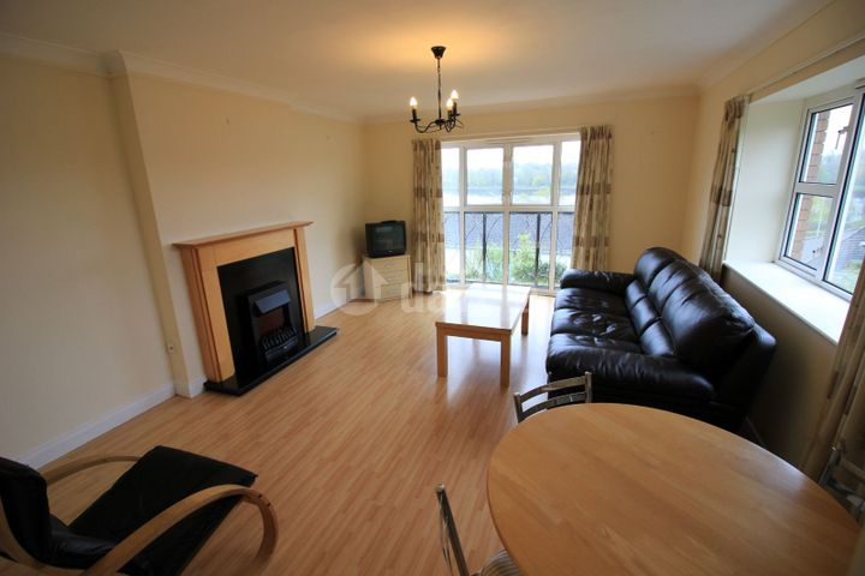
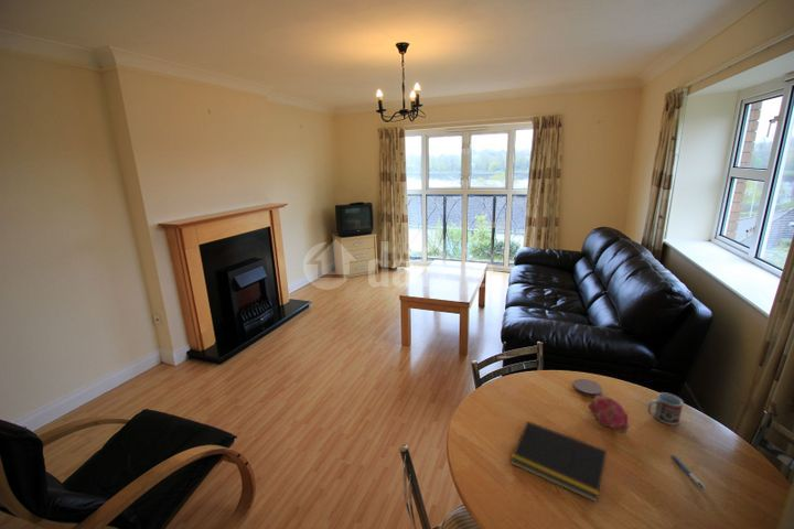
+ coaster (587, 387)
+ notepad (558, 456)
+ fruit (609, 411)
+ pen (688, 471)
+ cup (664, 408)
